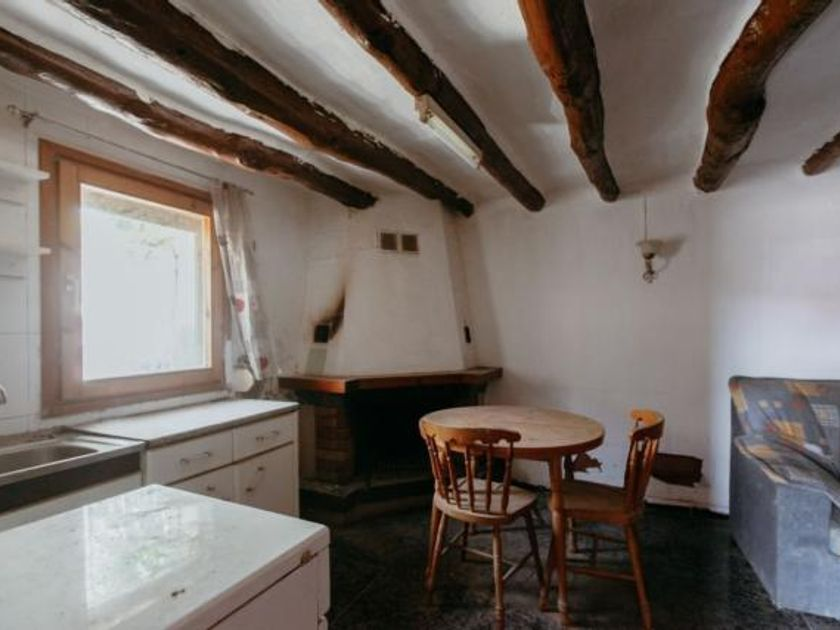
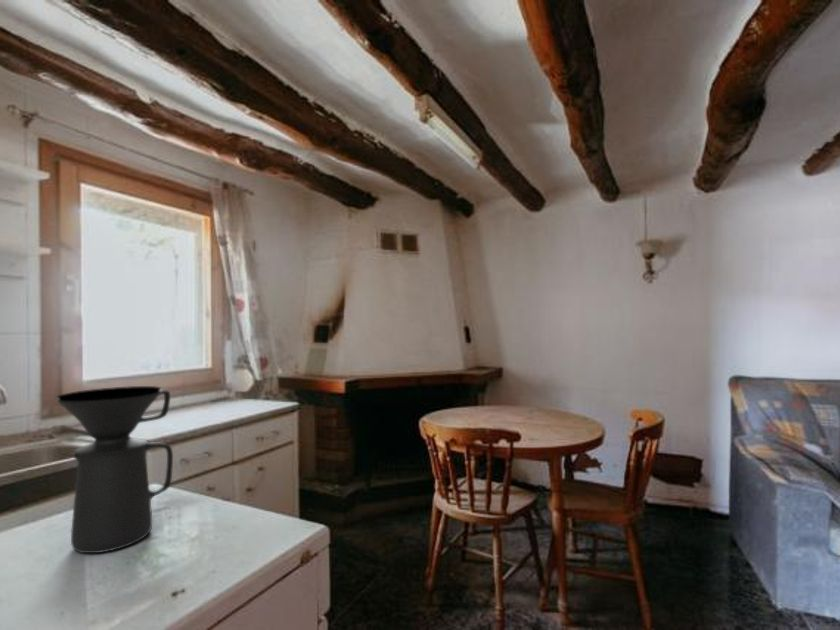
+ coffee maker (112, 465)
